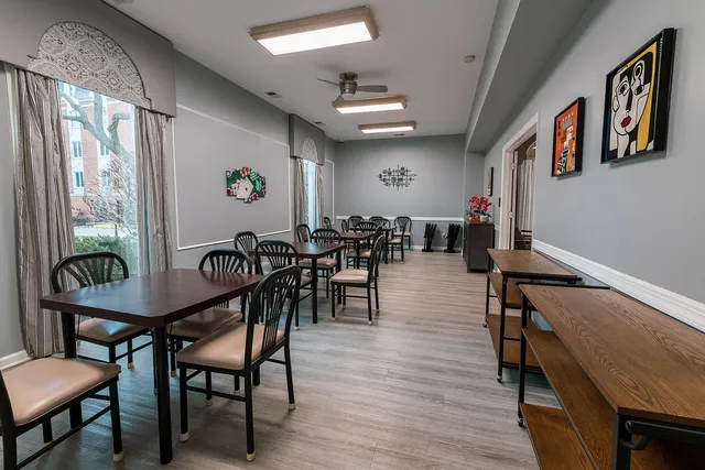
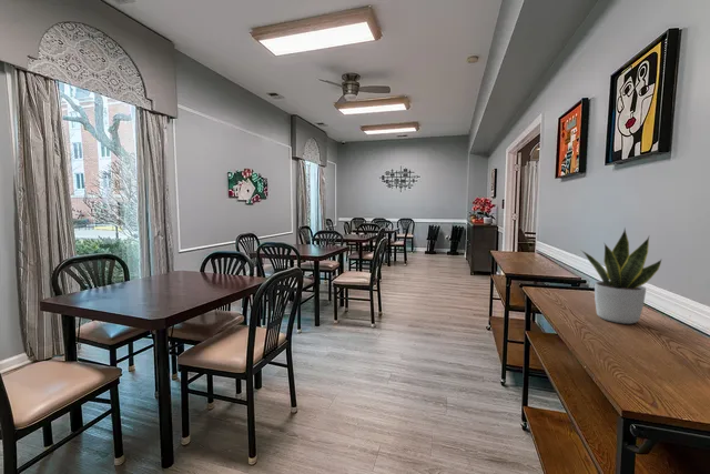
+ potted plant (618, 273)
